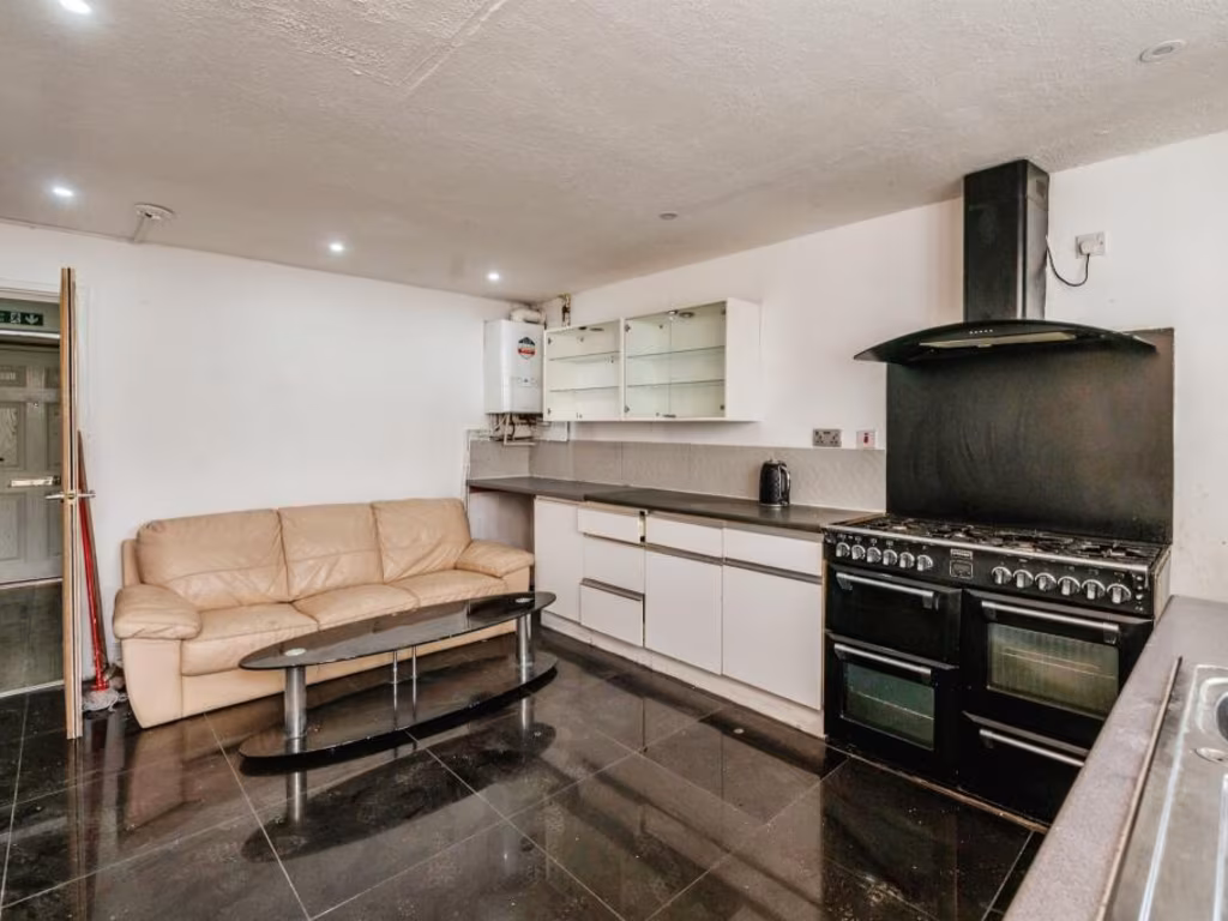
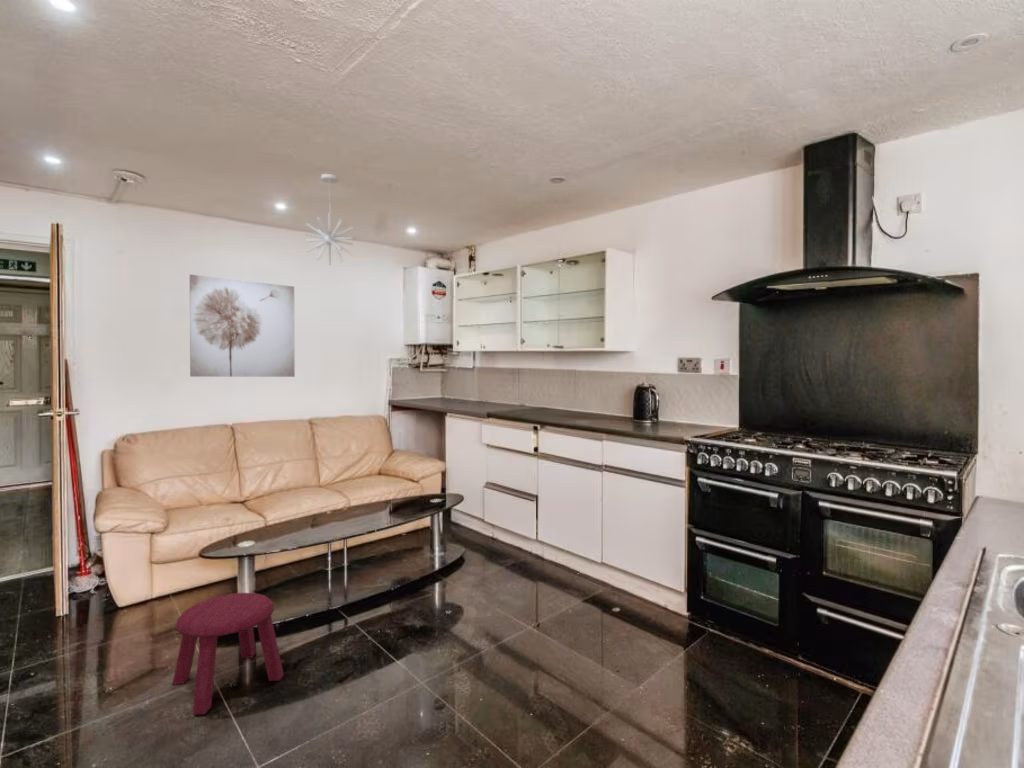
+ stool (227, 634)
+ wall art (245, 328)
+ pendant light (329, 219)
